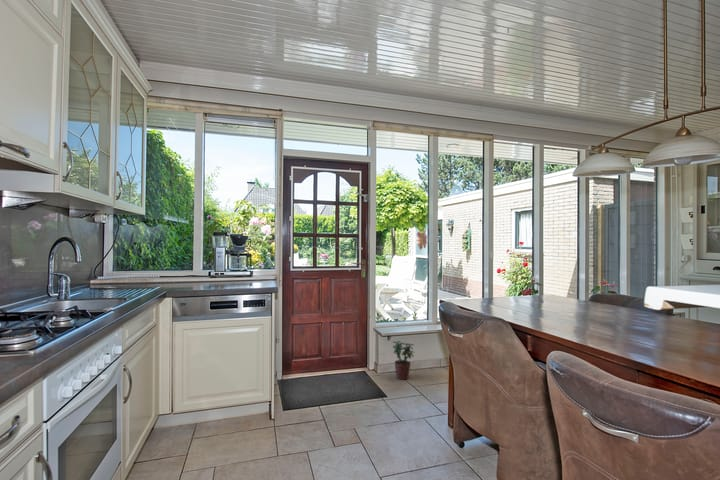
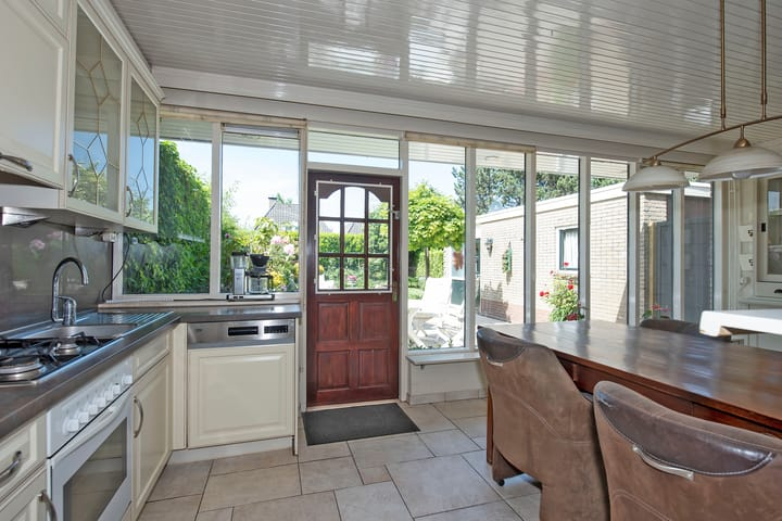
- potted plant (400, 358)
